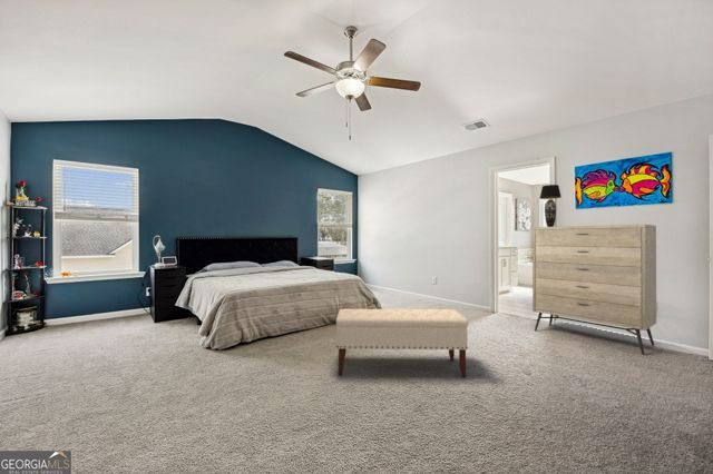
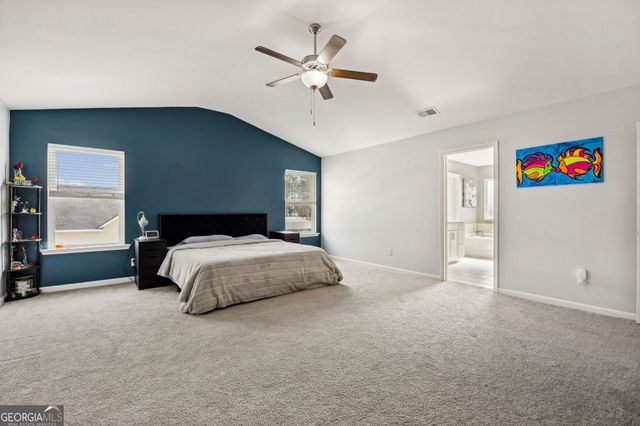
- table lamp (550, 206)
- bench (399, 339)
- dresser (589, 282)
